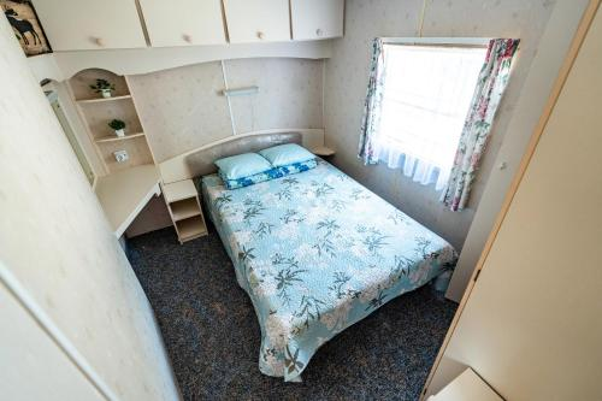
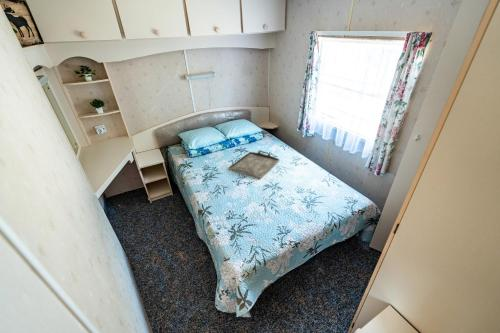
+ serving tray (254, 162)
